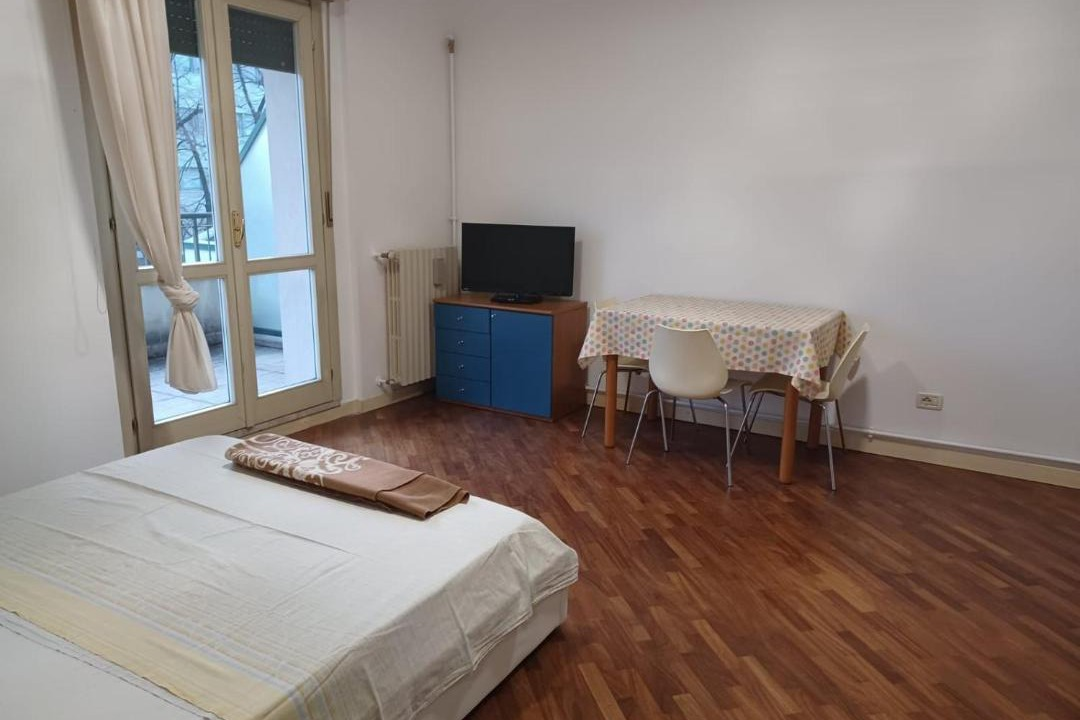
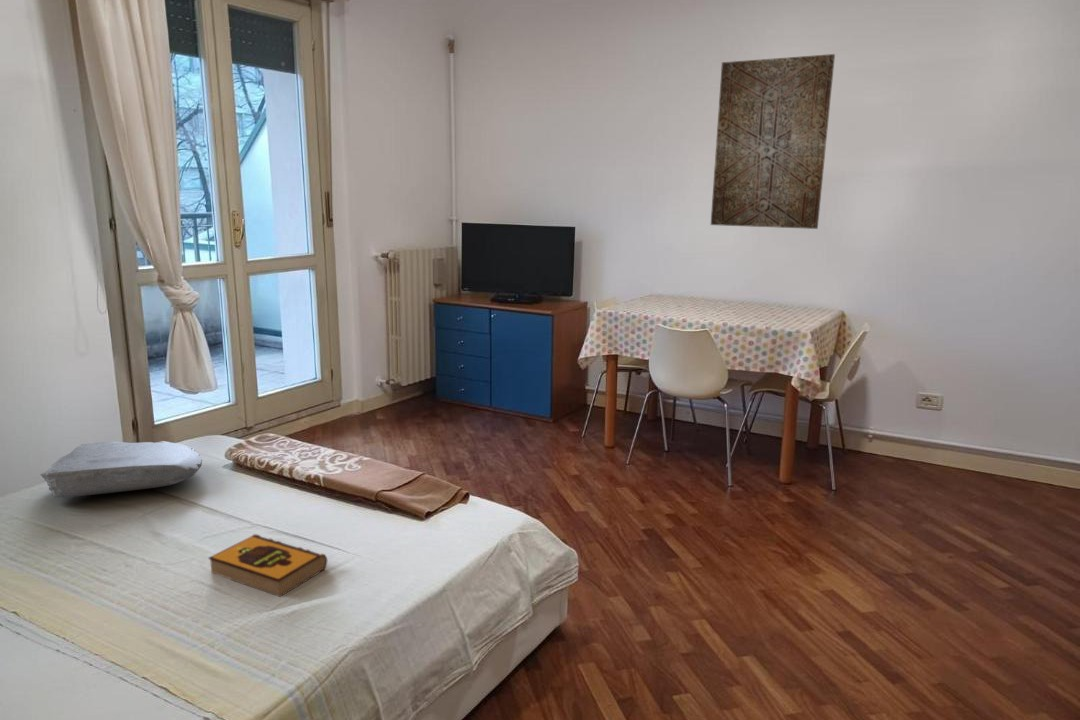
+ wall art (769, 144)
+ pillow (125, 466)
+ hardback book (269, 562)
